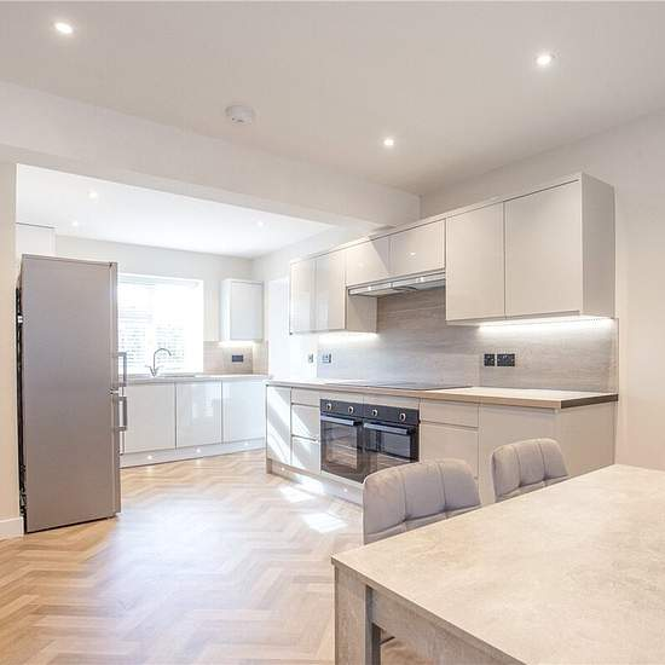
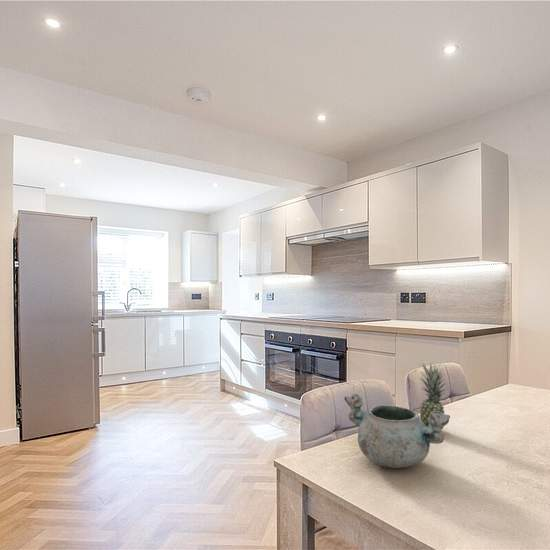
+ decorative bowl (395, 431)
+ fruit (432, 396)
